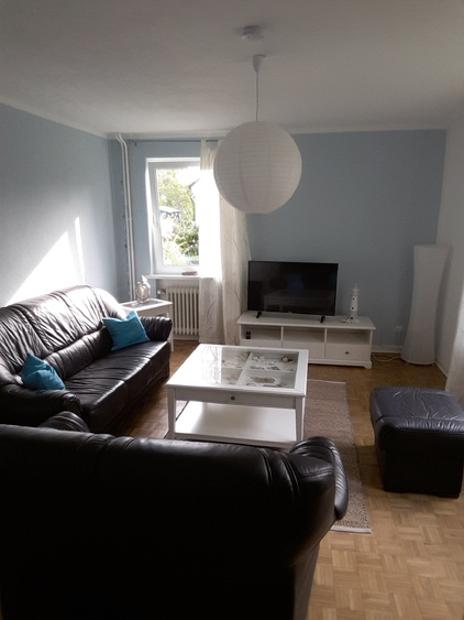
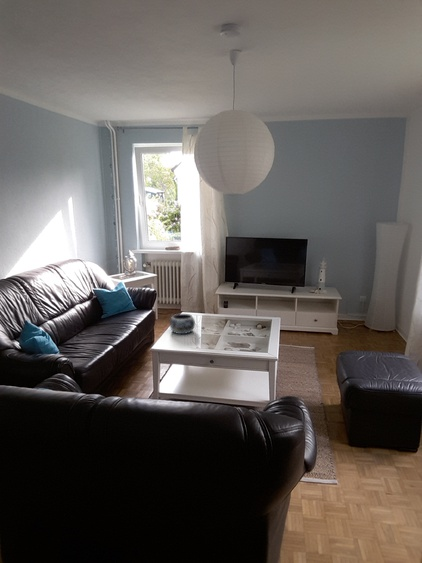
+ decorative bowl (182, 323)
